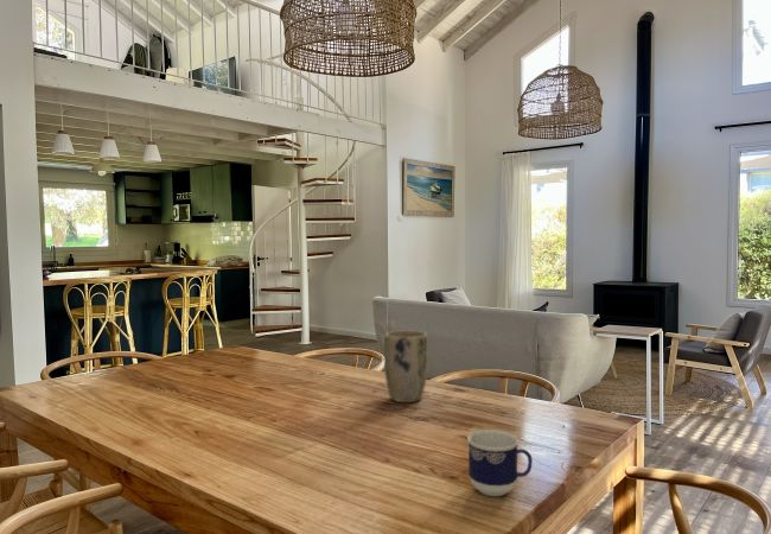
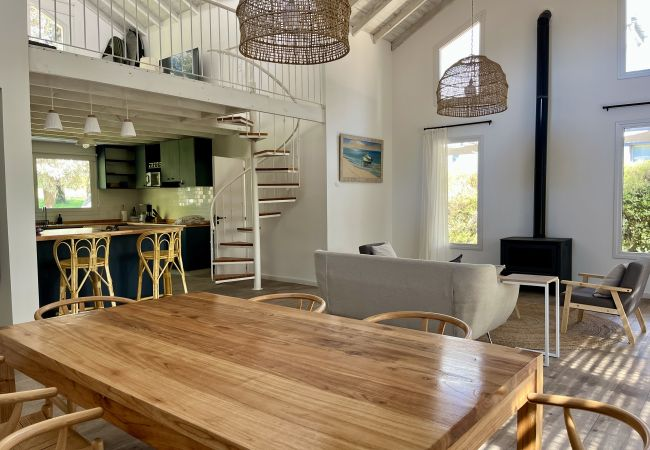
- cup (499, 465)
- plant pot (406, 365)
